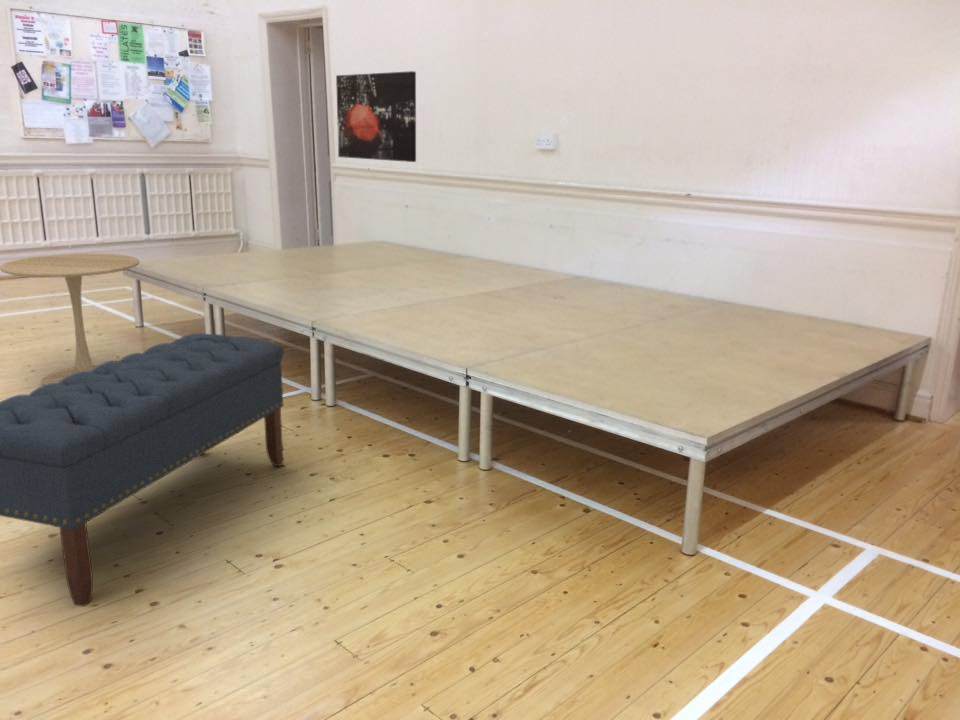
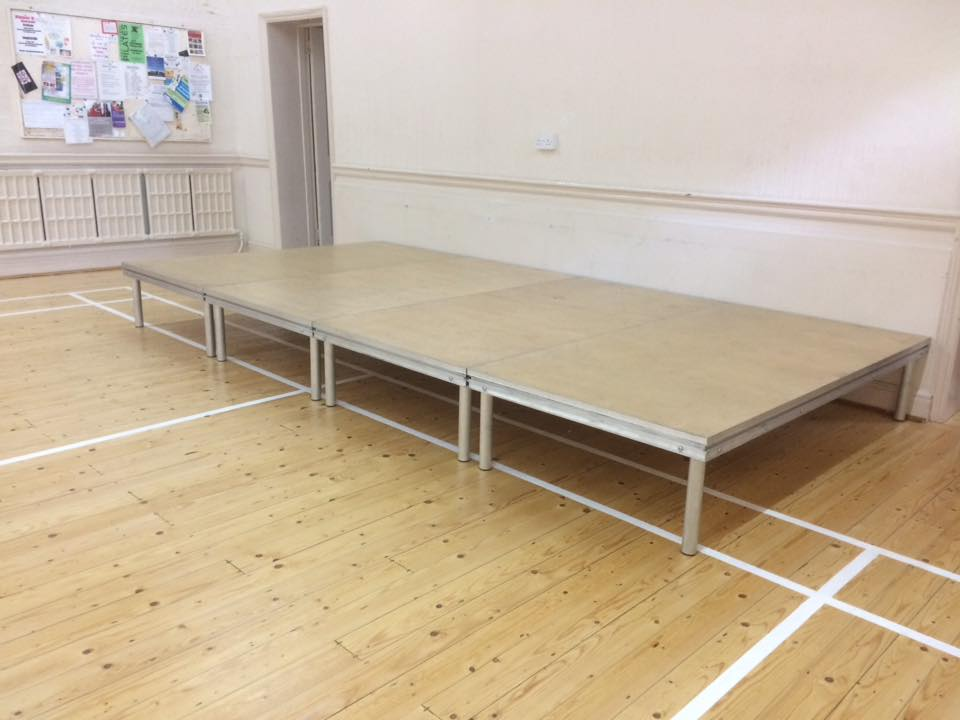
- wall art (374, 117)
- bench (145, 443)
- side table (78, 321)
